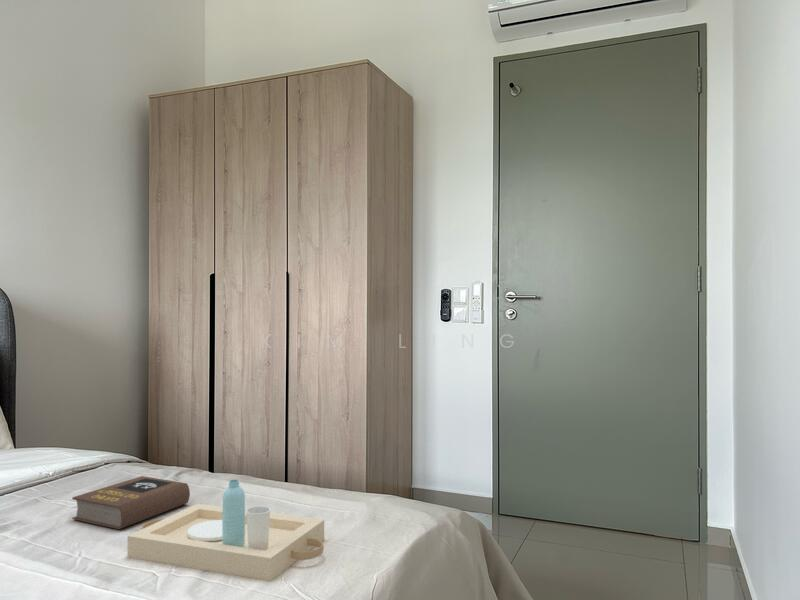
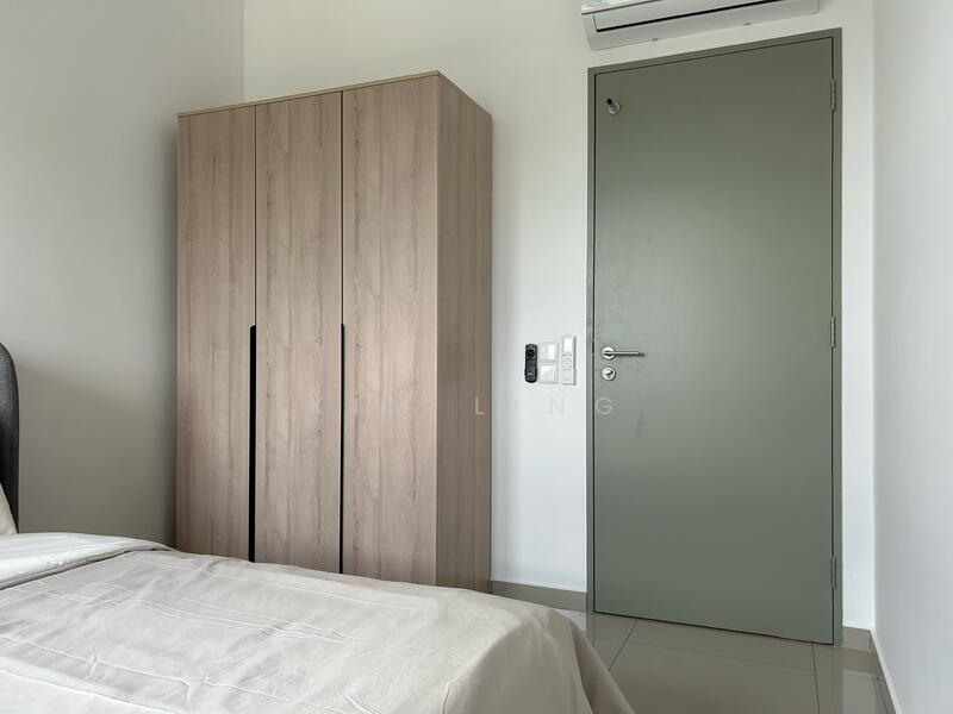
- serving tray (229, 510)
- book (136, 499)
